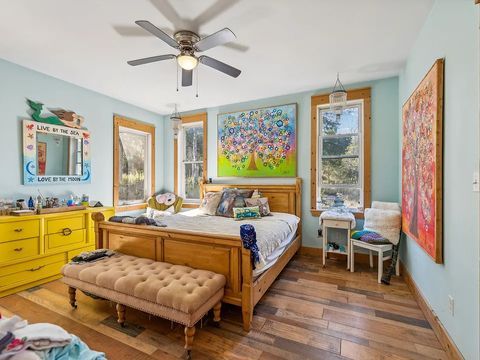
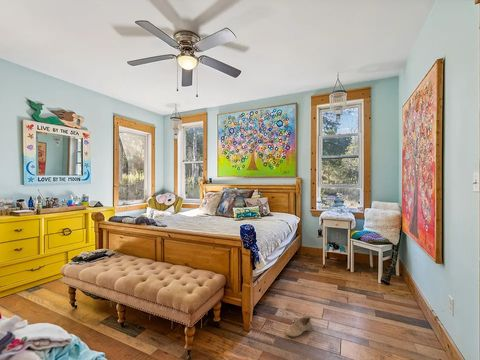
+ shoe (299, 325)
